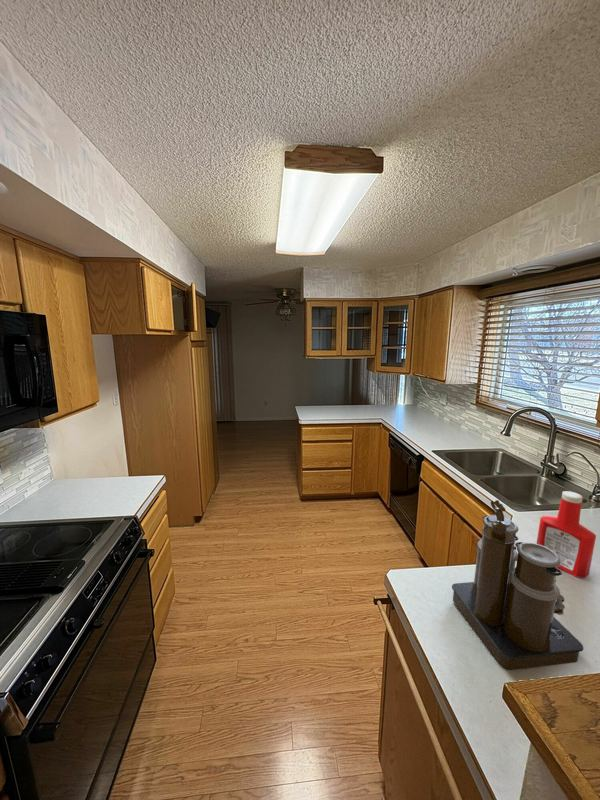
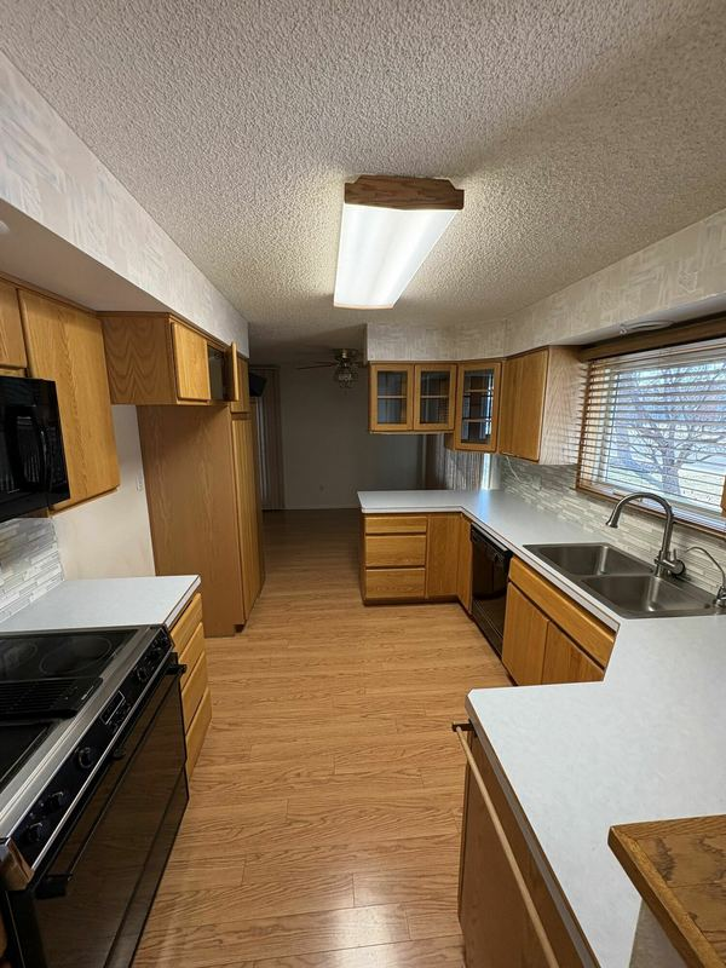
- coffee maker (516, 566)
- soap bottle (566, 530)
